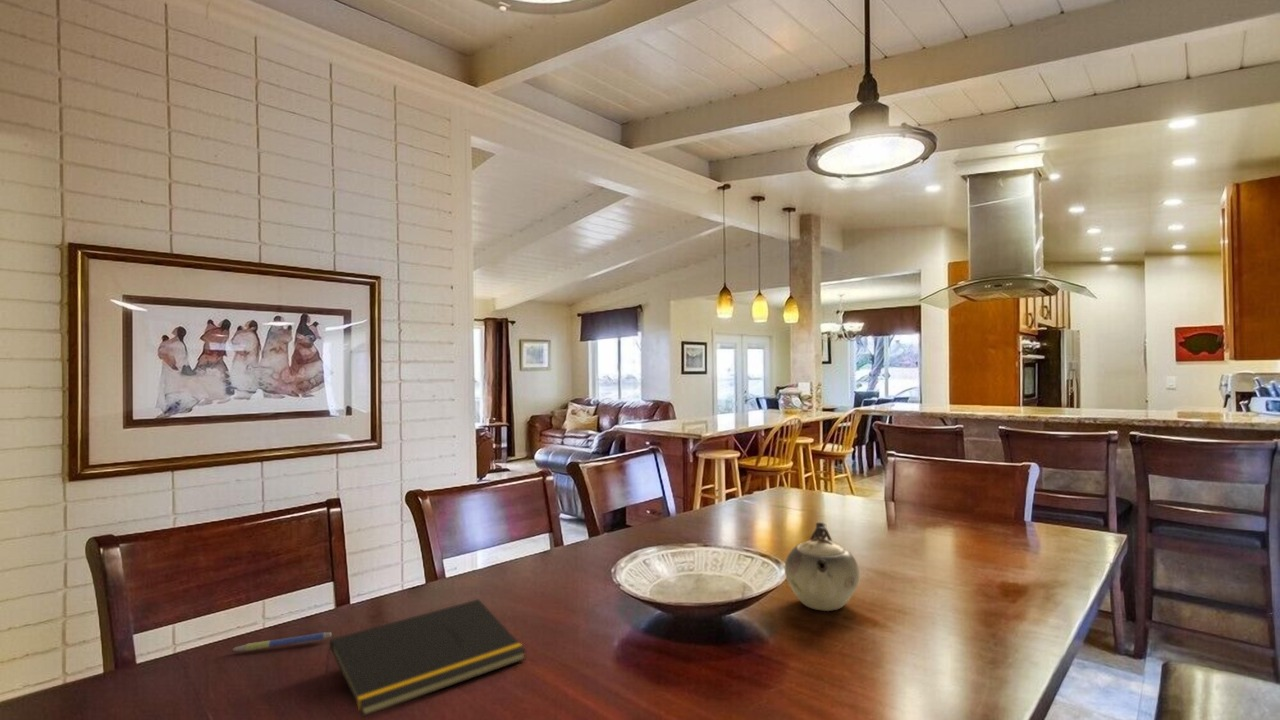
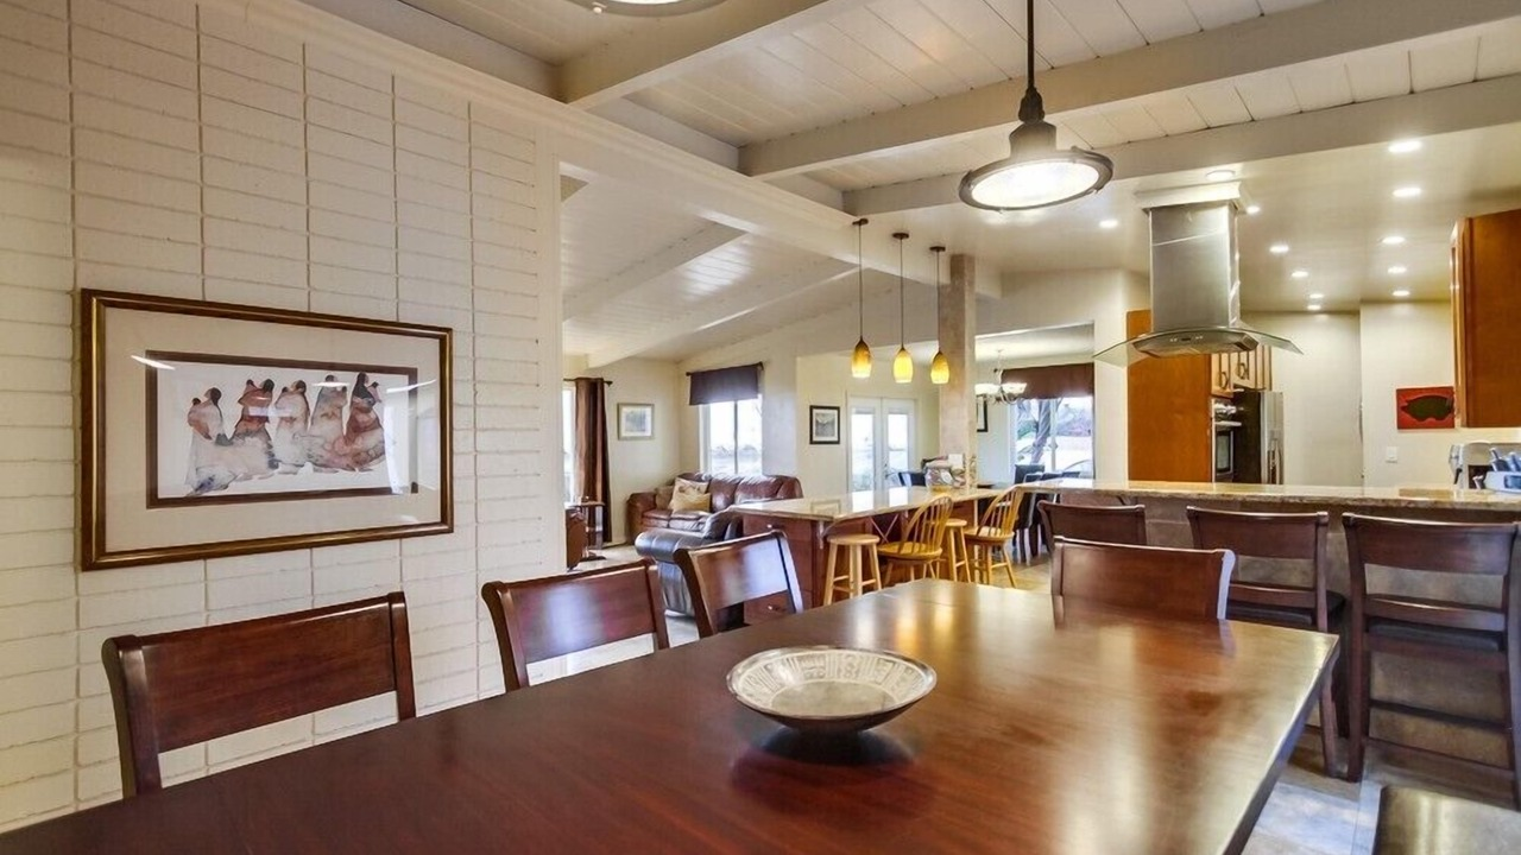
- notepad (429, 649)
- teapot (821, 566)
- pen (282, 641)
